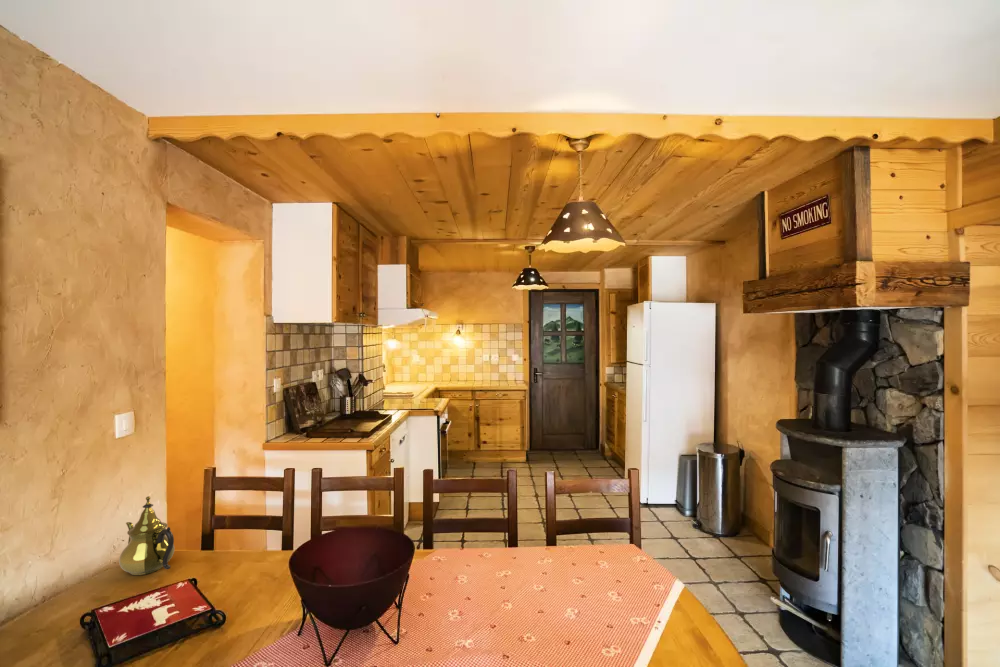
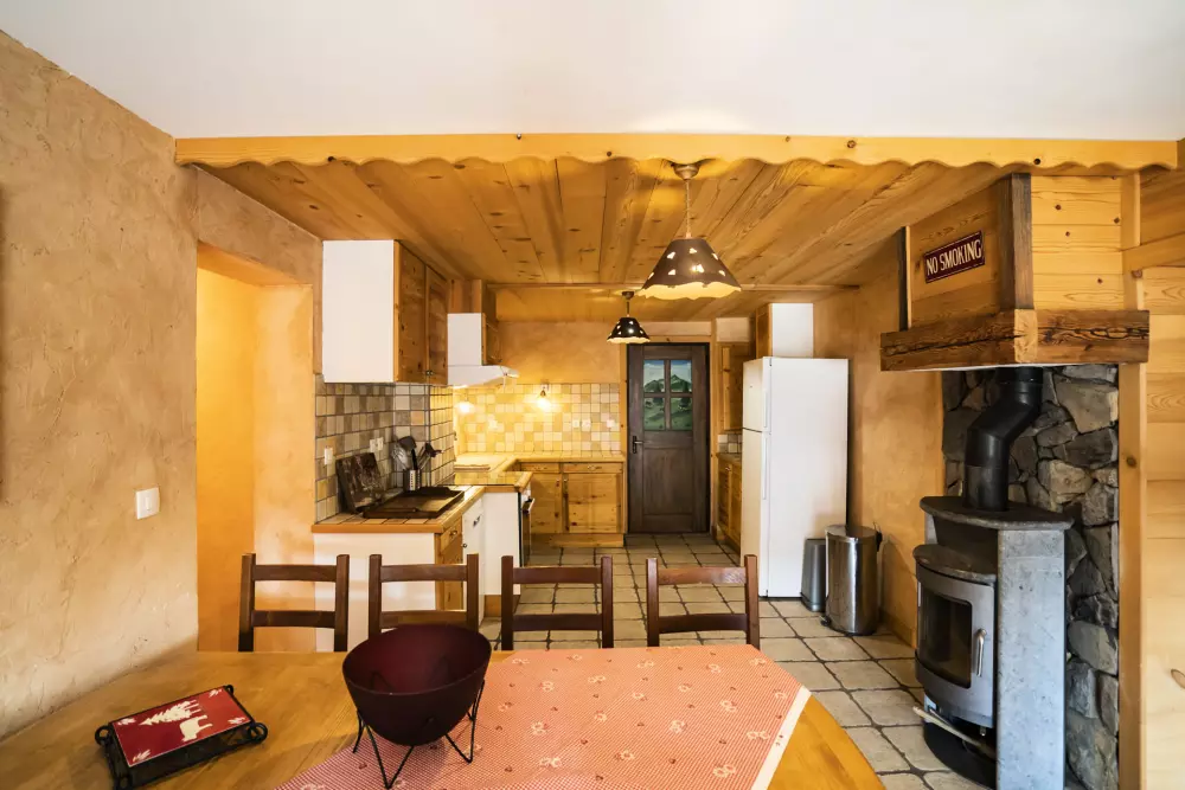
- teapot (148, 532)
